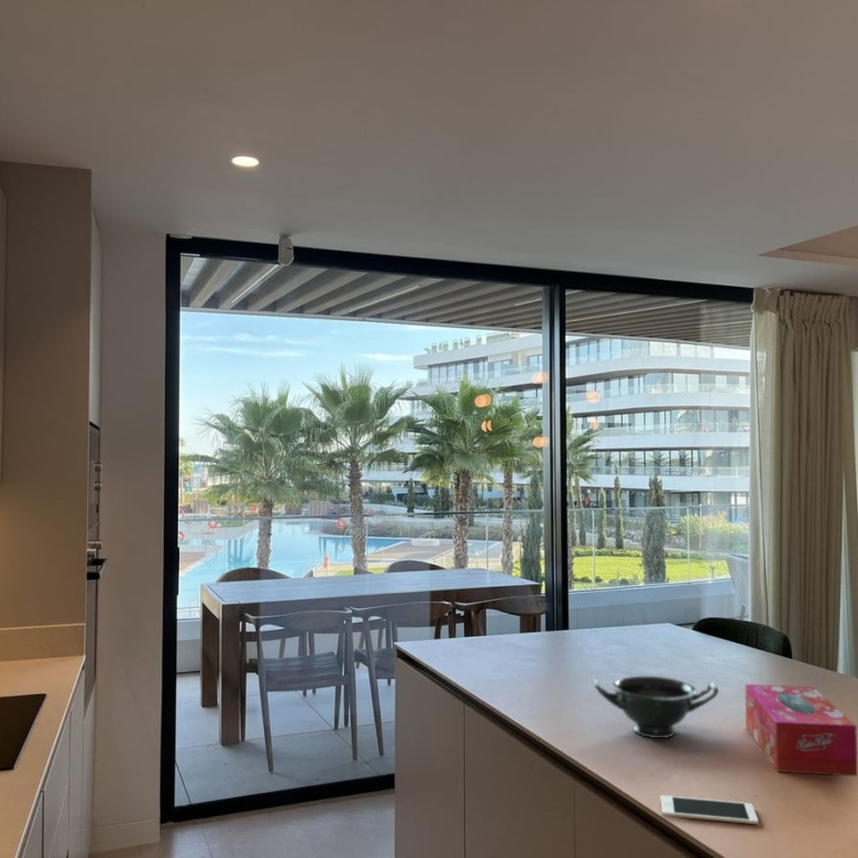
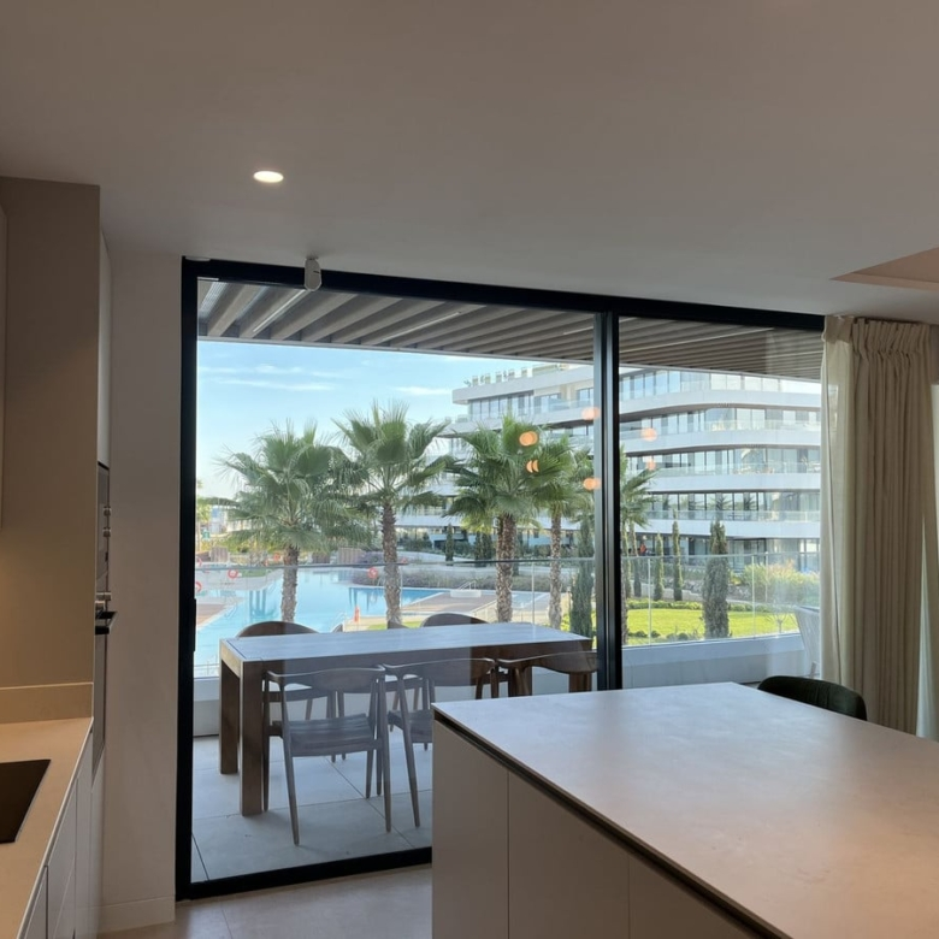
- bowl (654, 706)
- tissue box (796, 726)
- cell phone (707, 809)
